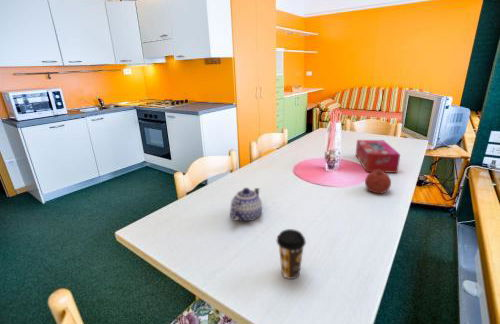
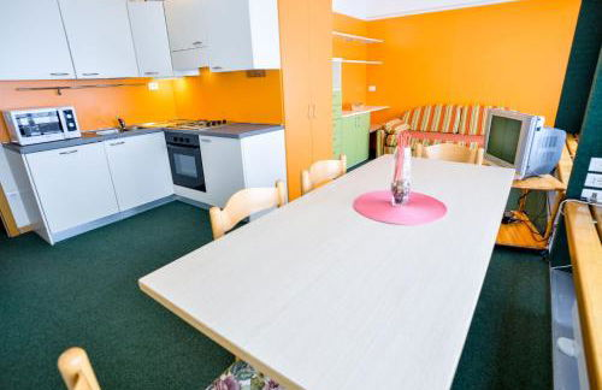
- tissue box (375, 154)
- fruit (377, 180)
- coffee cup (290, 254)
- teapot (245, 202)
